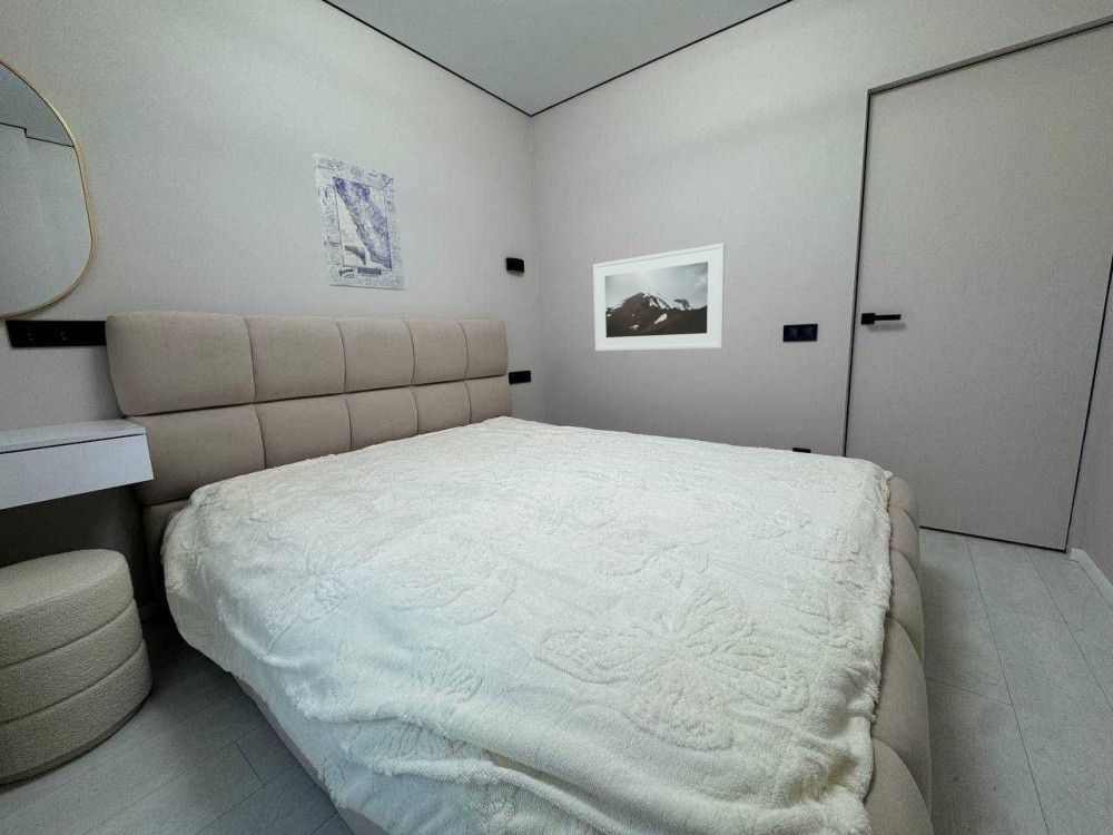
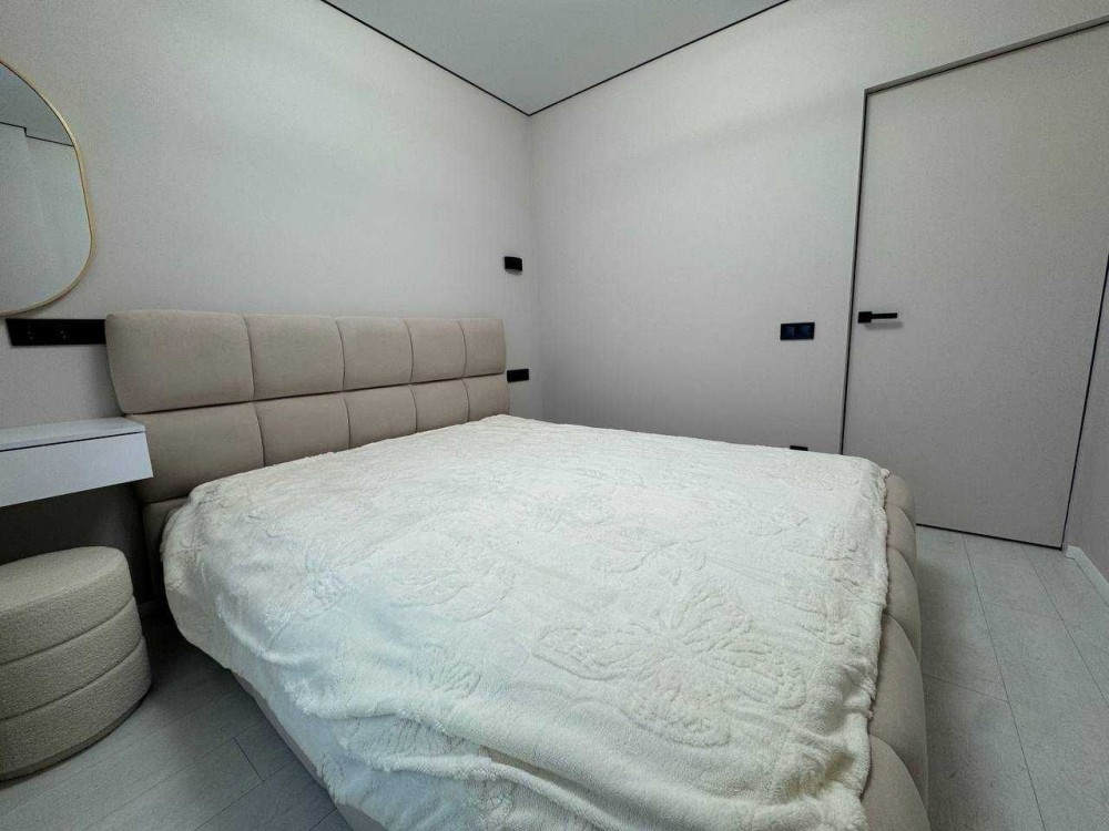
- wall art (362, 227)
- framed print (652, 303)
